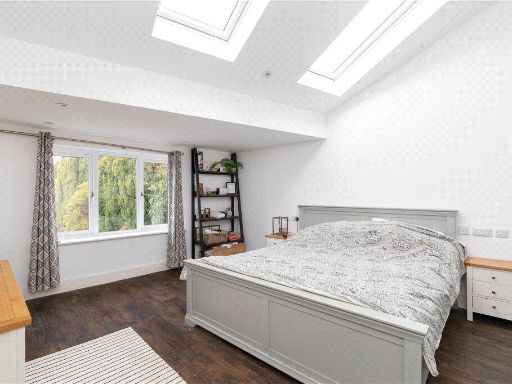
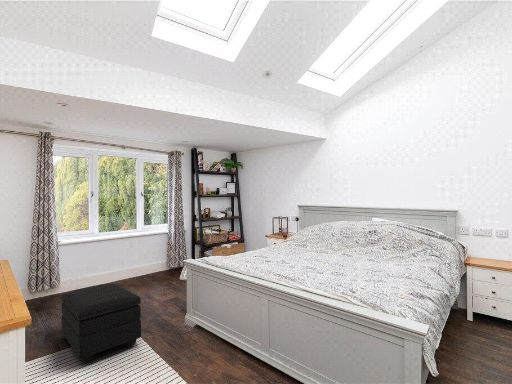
+ footstool (100, 316)
